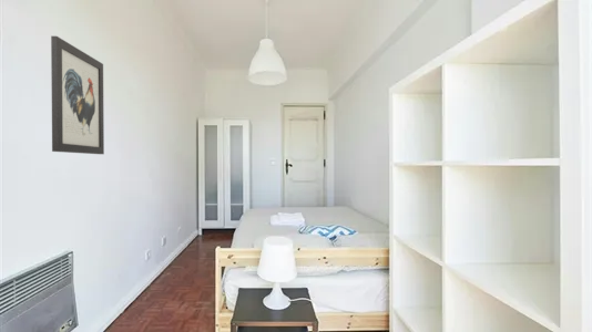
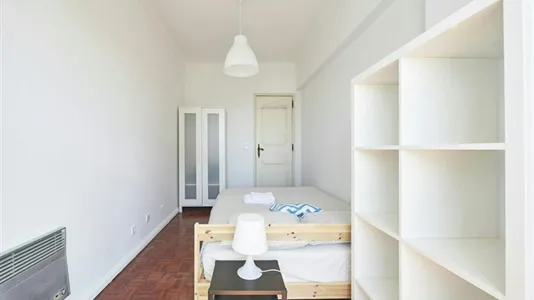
- wall art (80, 102)
